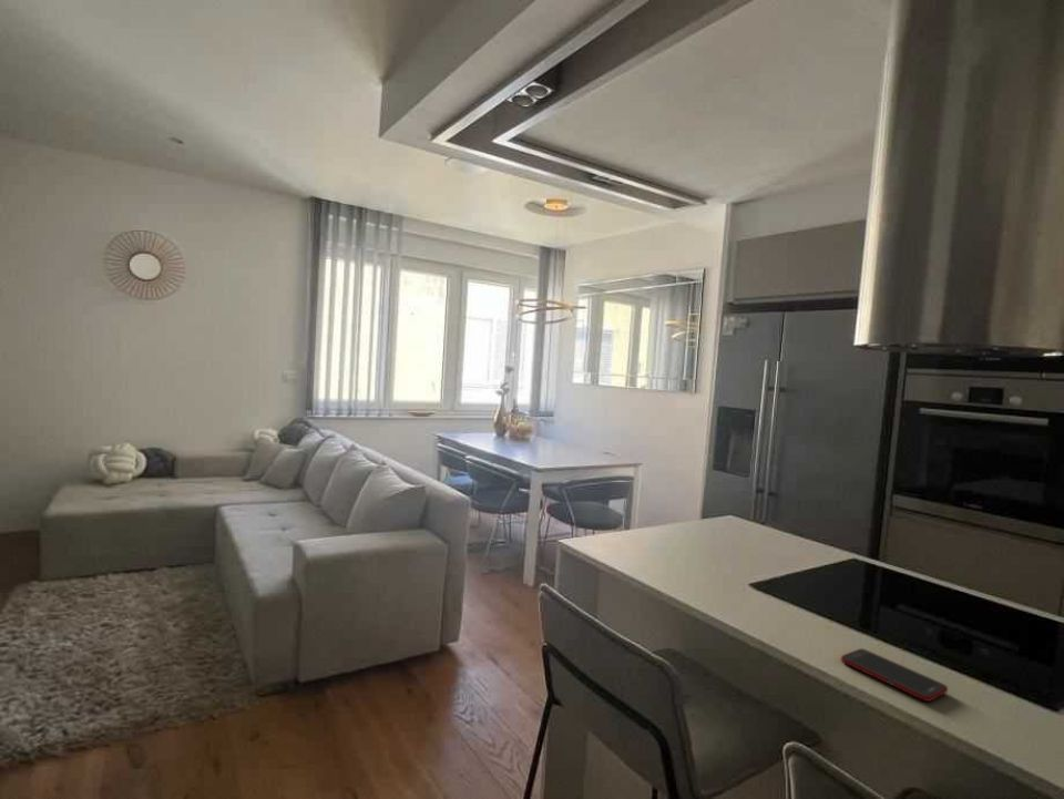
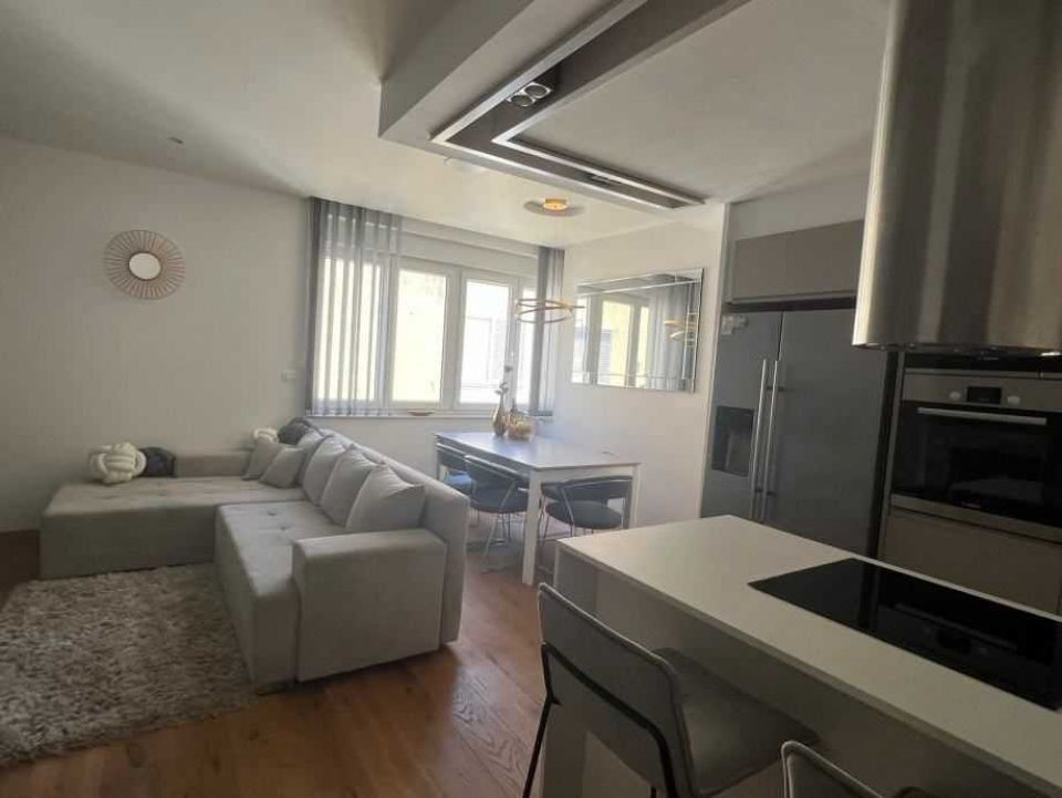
- cell phone (891, 673)
